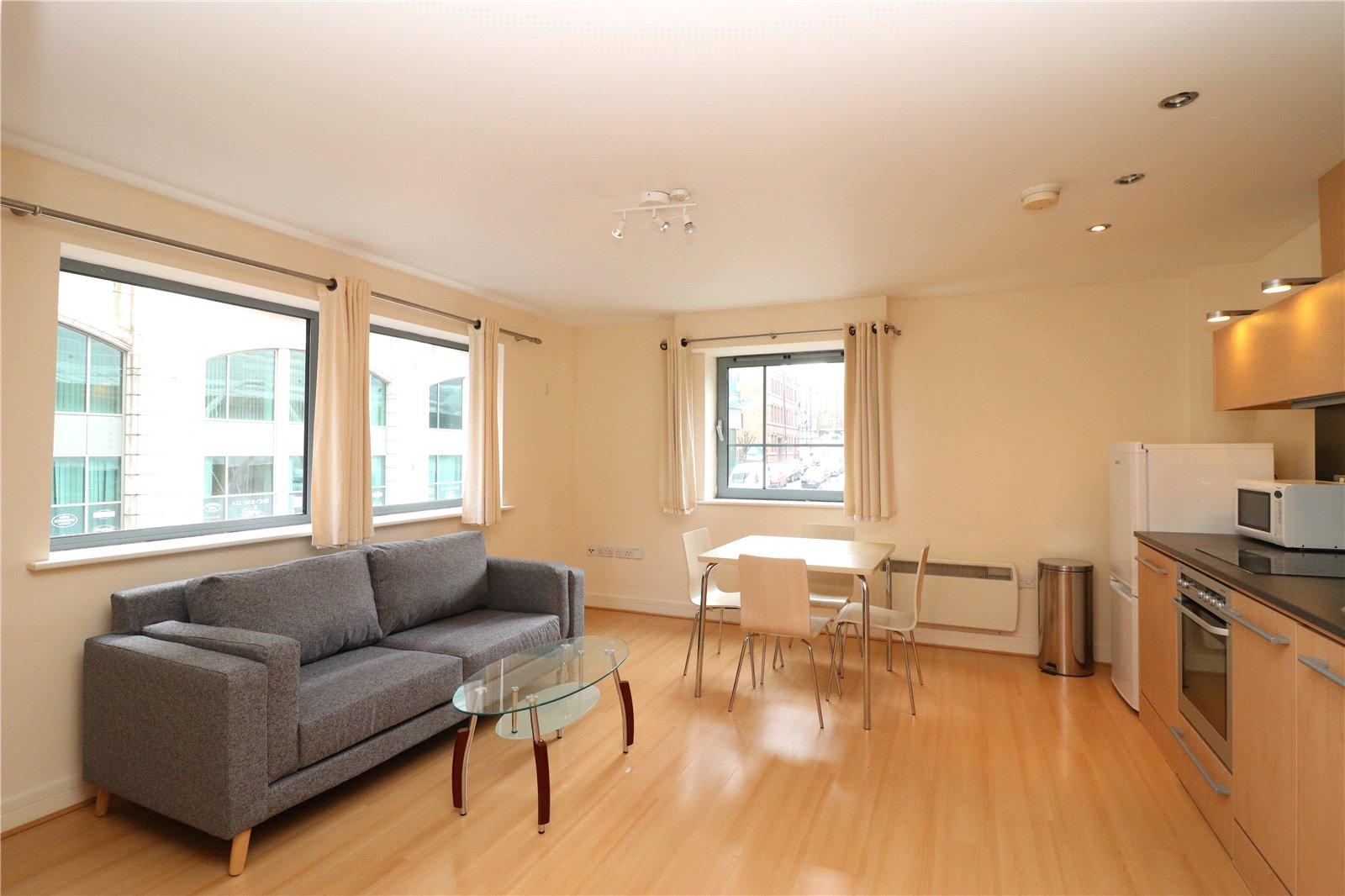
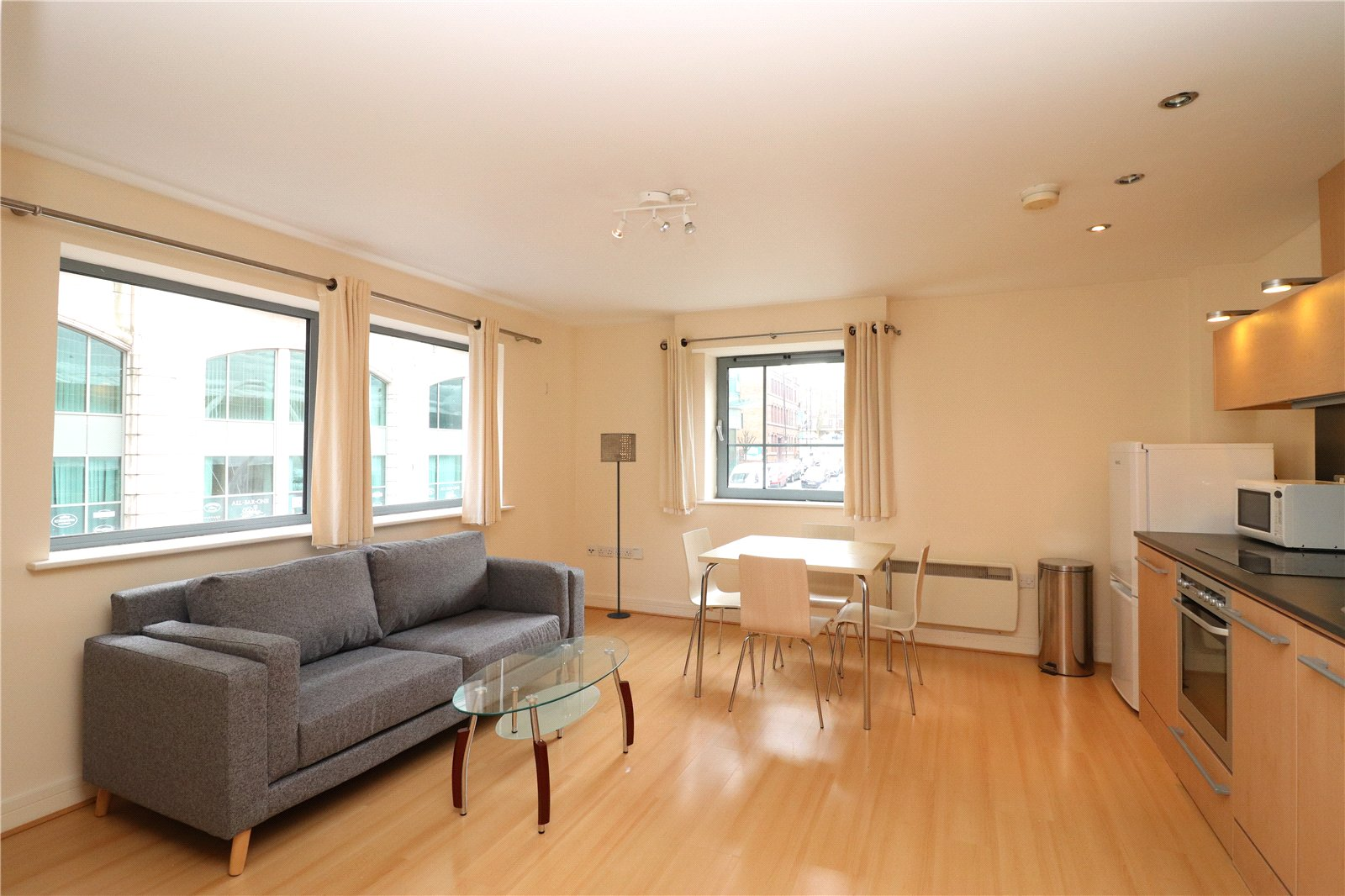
+ floor lamp (618, 524)
